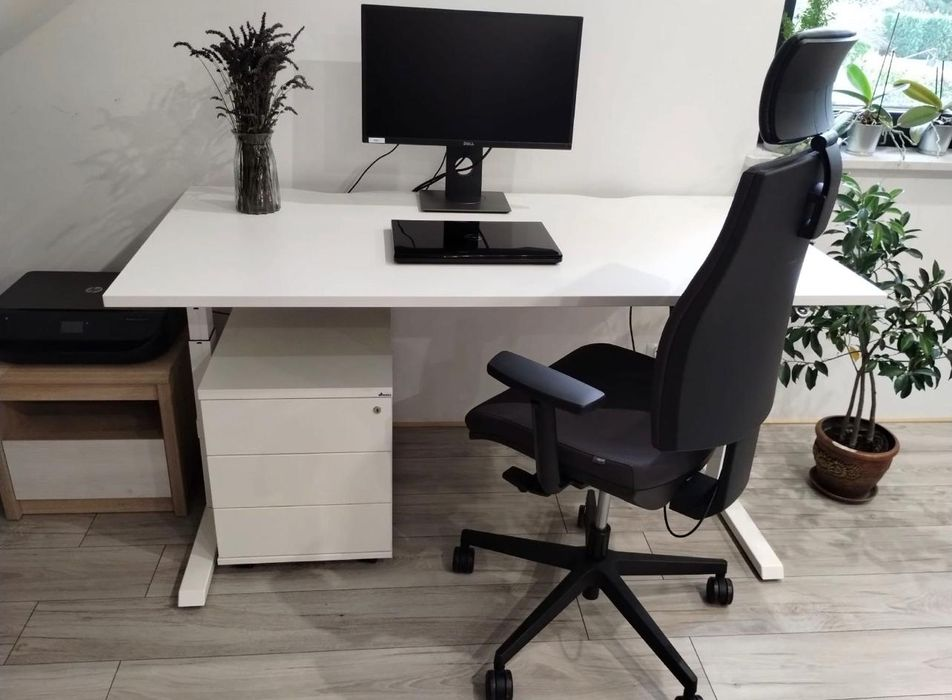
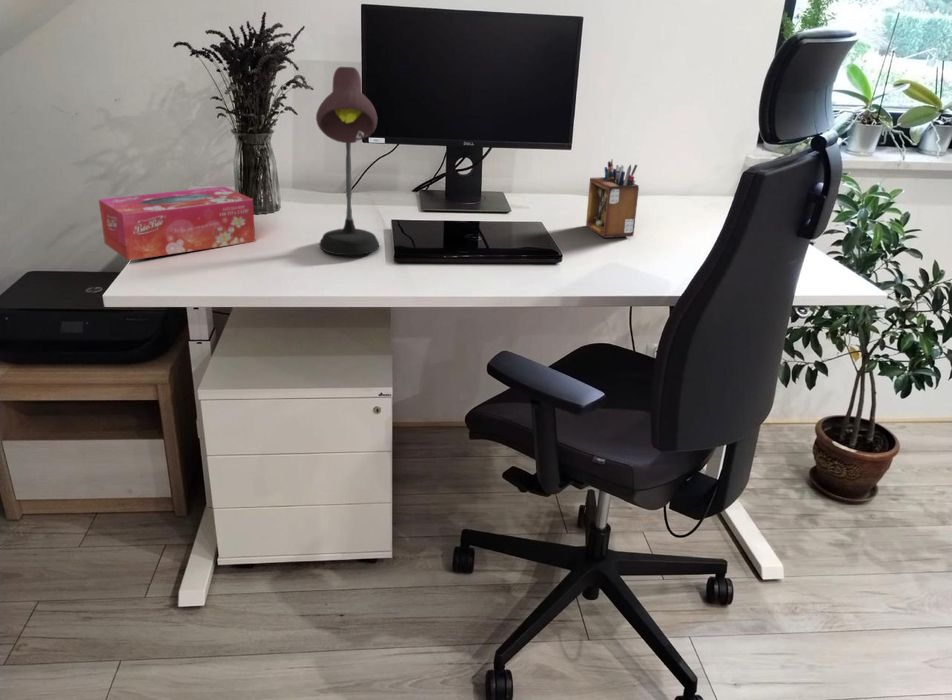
+ desk organizer (612, 197)
+ tissue box (179, 221)
+ desk lamp (348, 164)
